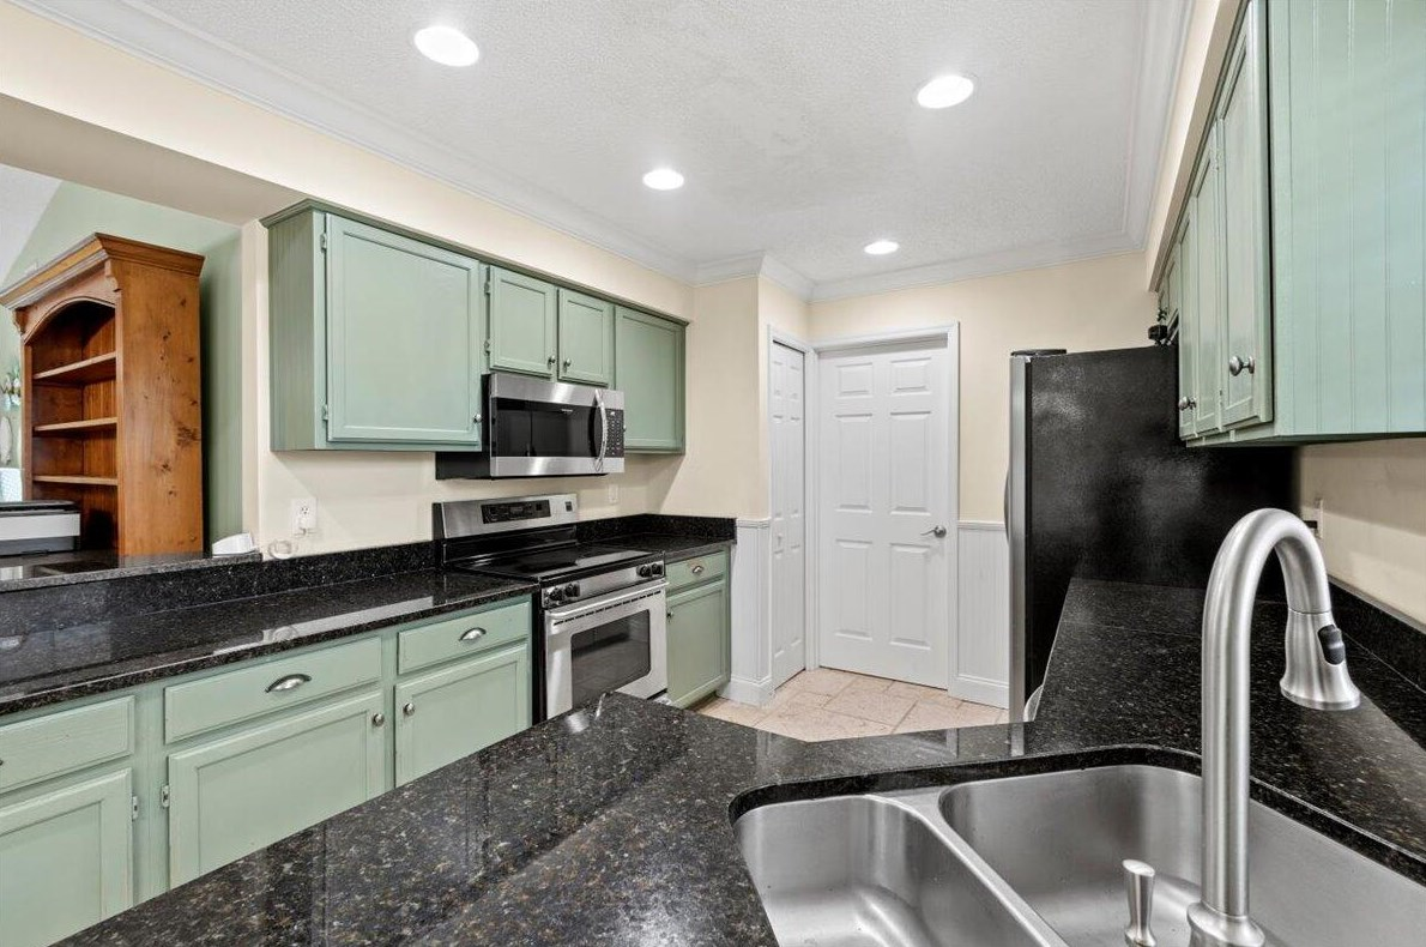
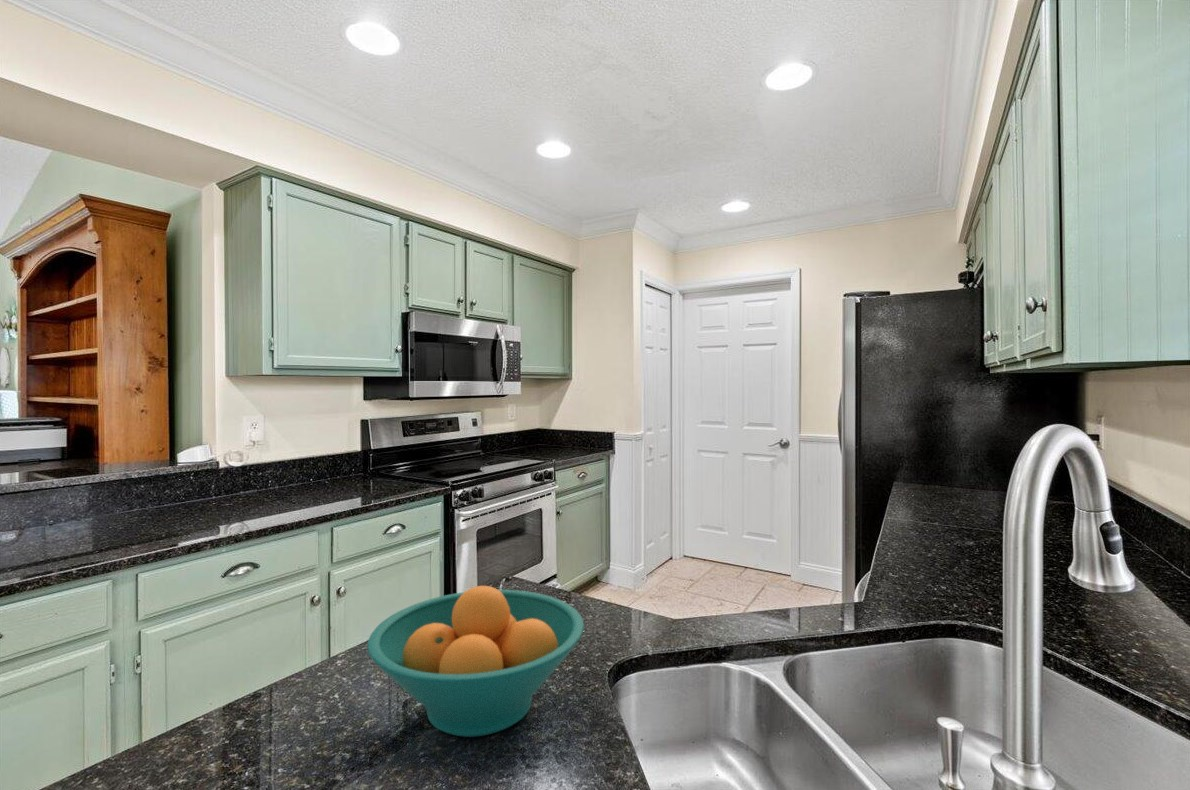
+ fruit bowl (480, 648)
